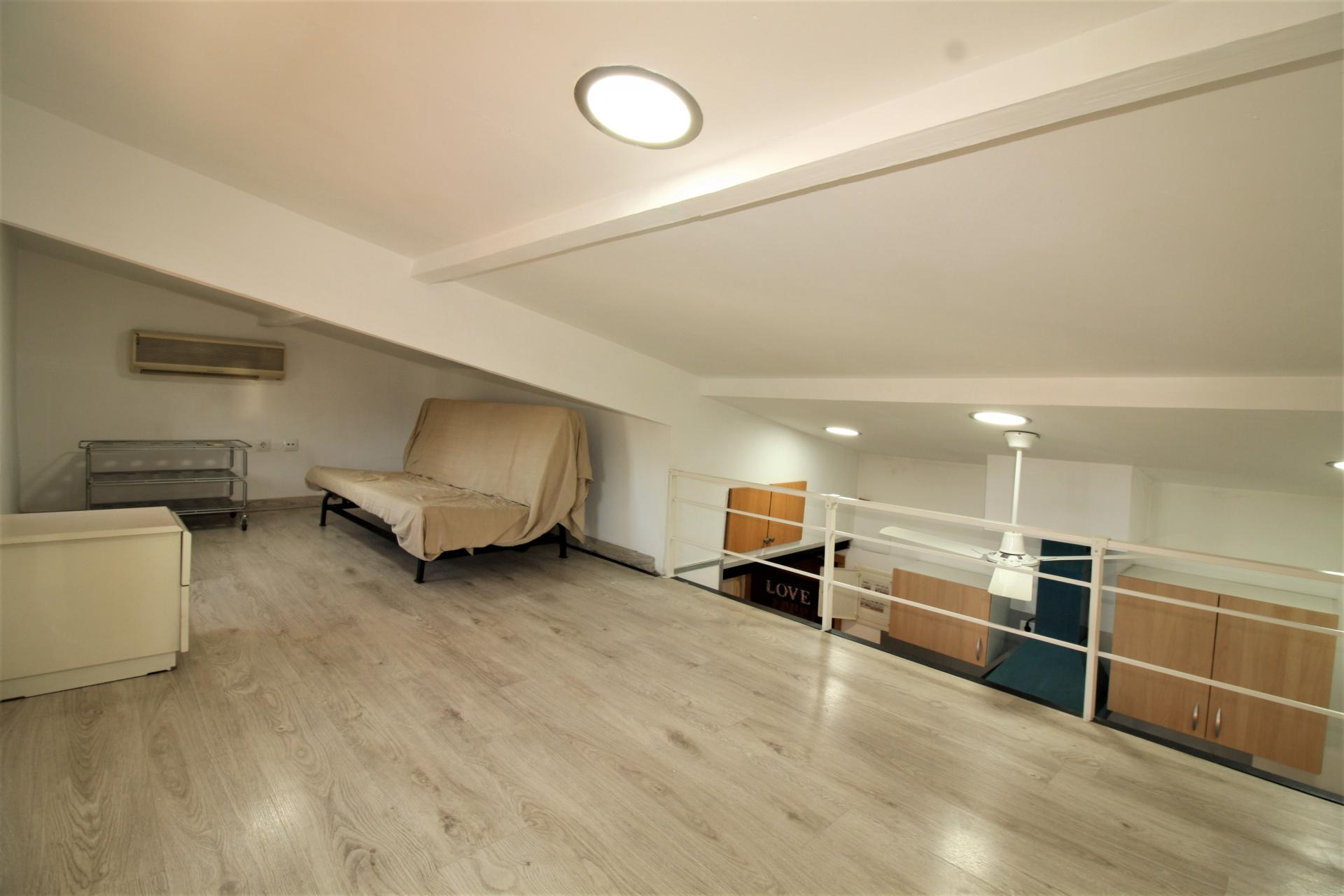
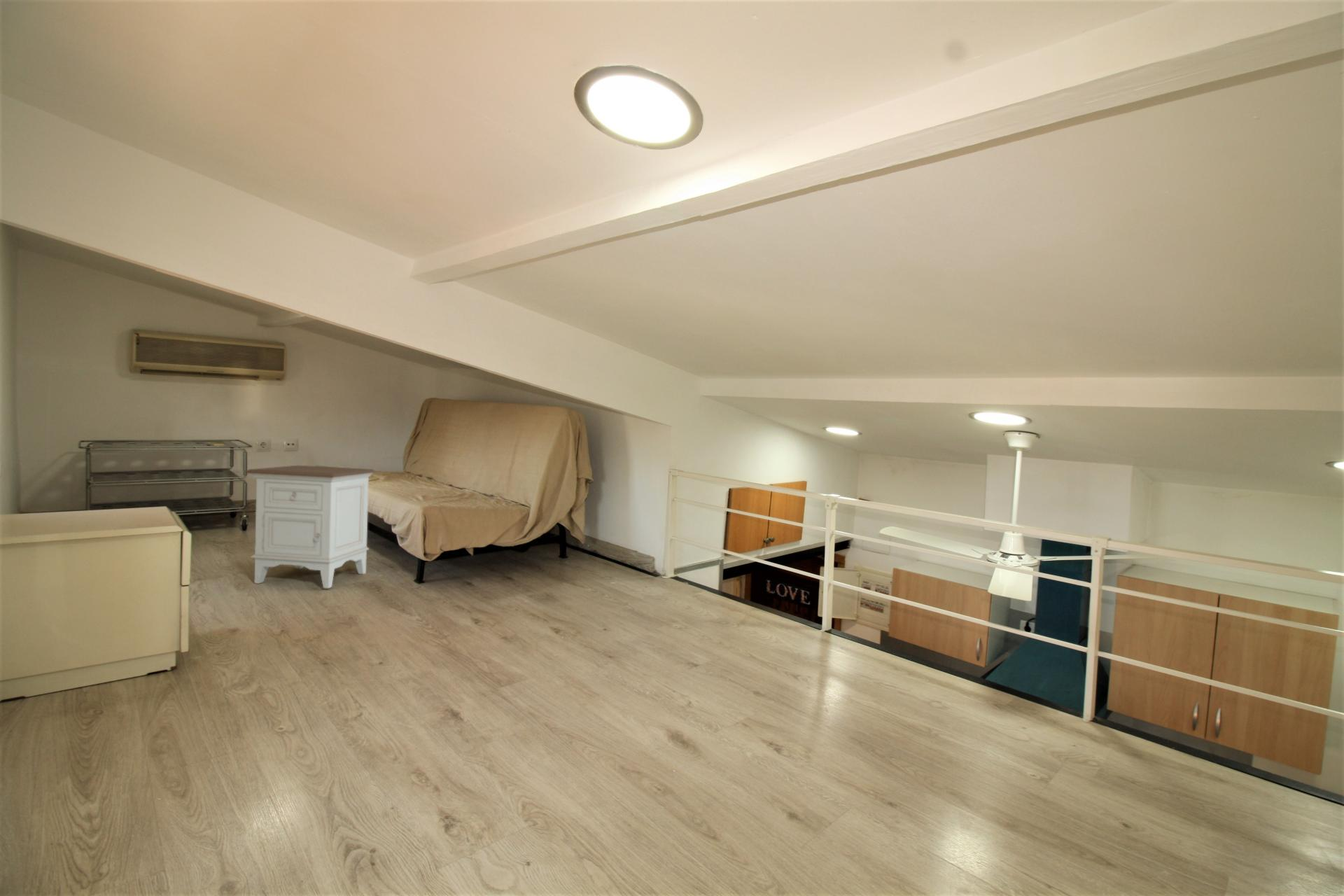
+ nightstand (312, 524)
